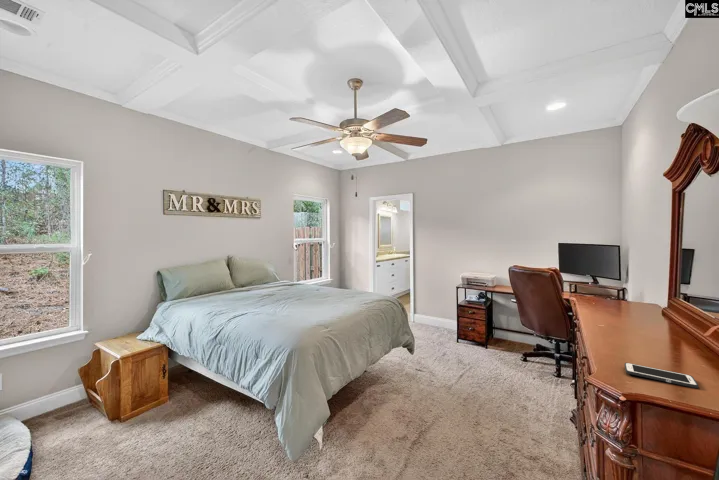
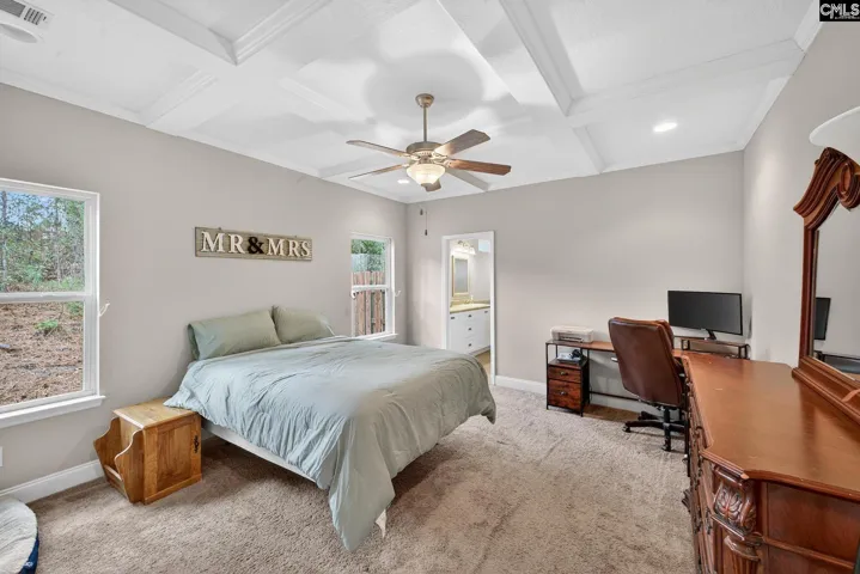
- cell phone (658, 374)
